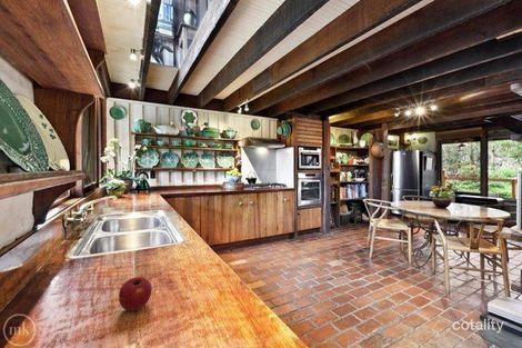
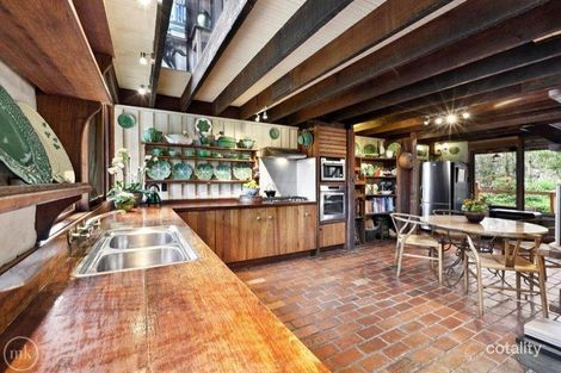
- apple (135, 292)
